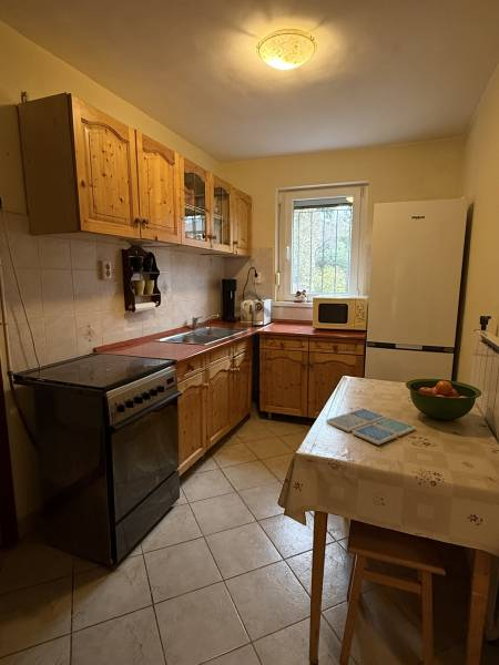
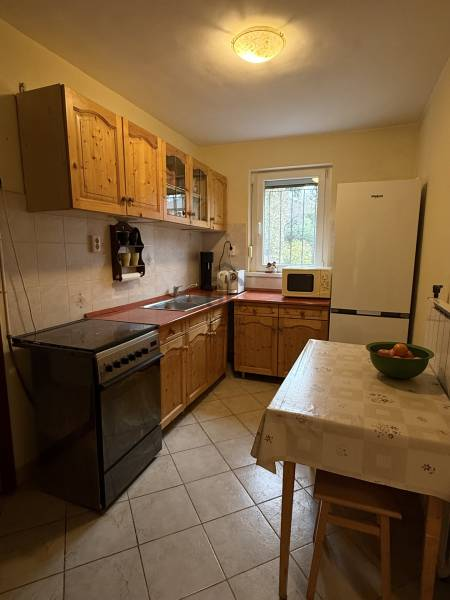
- drink coaster (369, 423)
